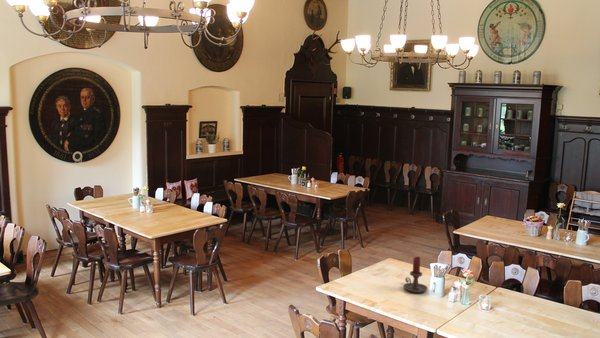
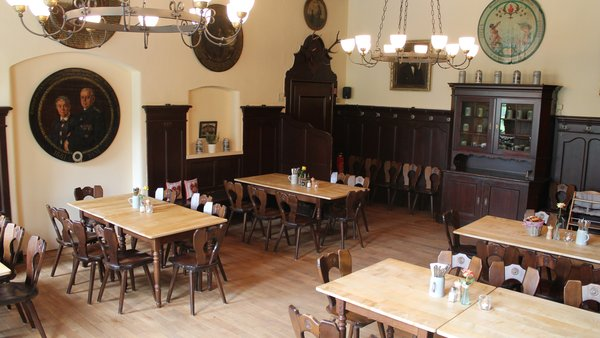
- candle holder (414, 272)
